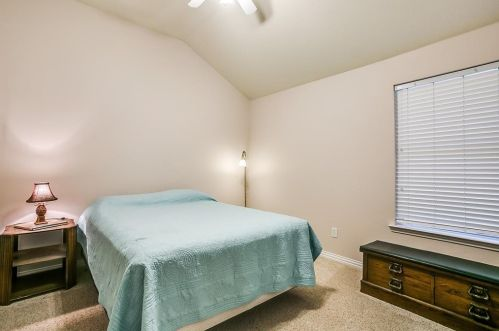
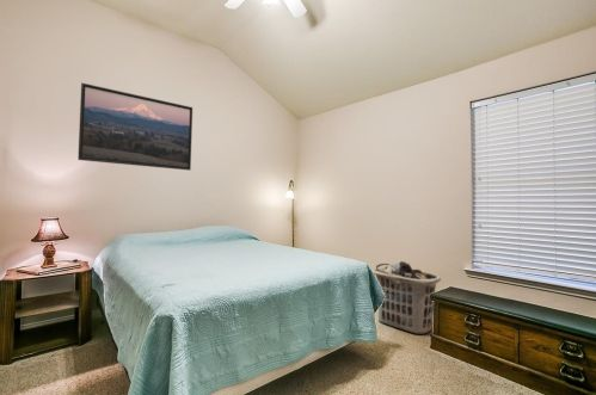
+ clothes hamper (405, 292)
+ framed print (141, 130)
